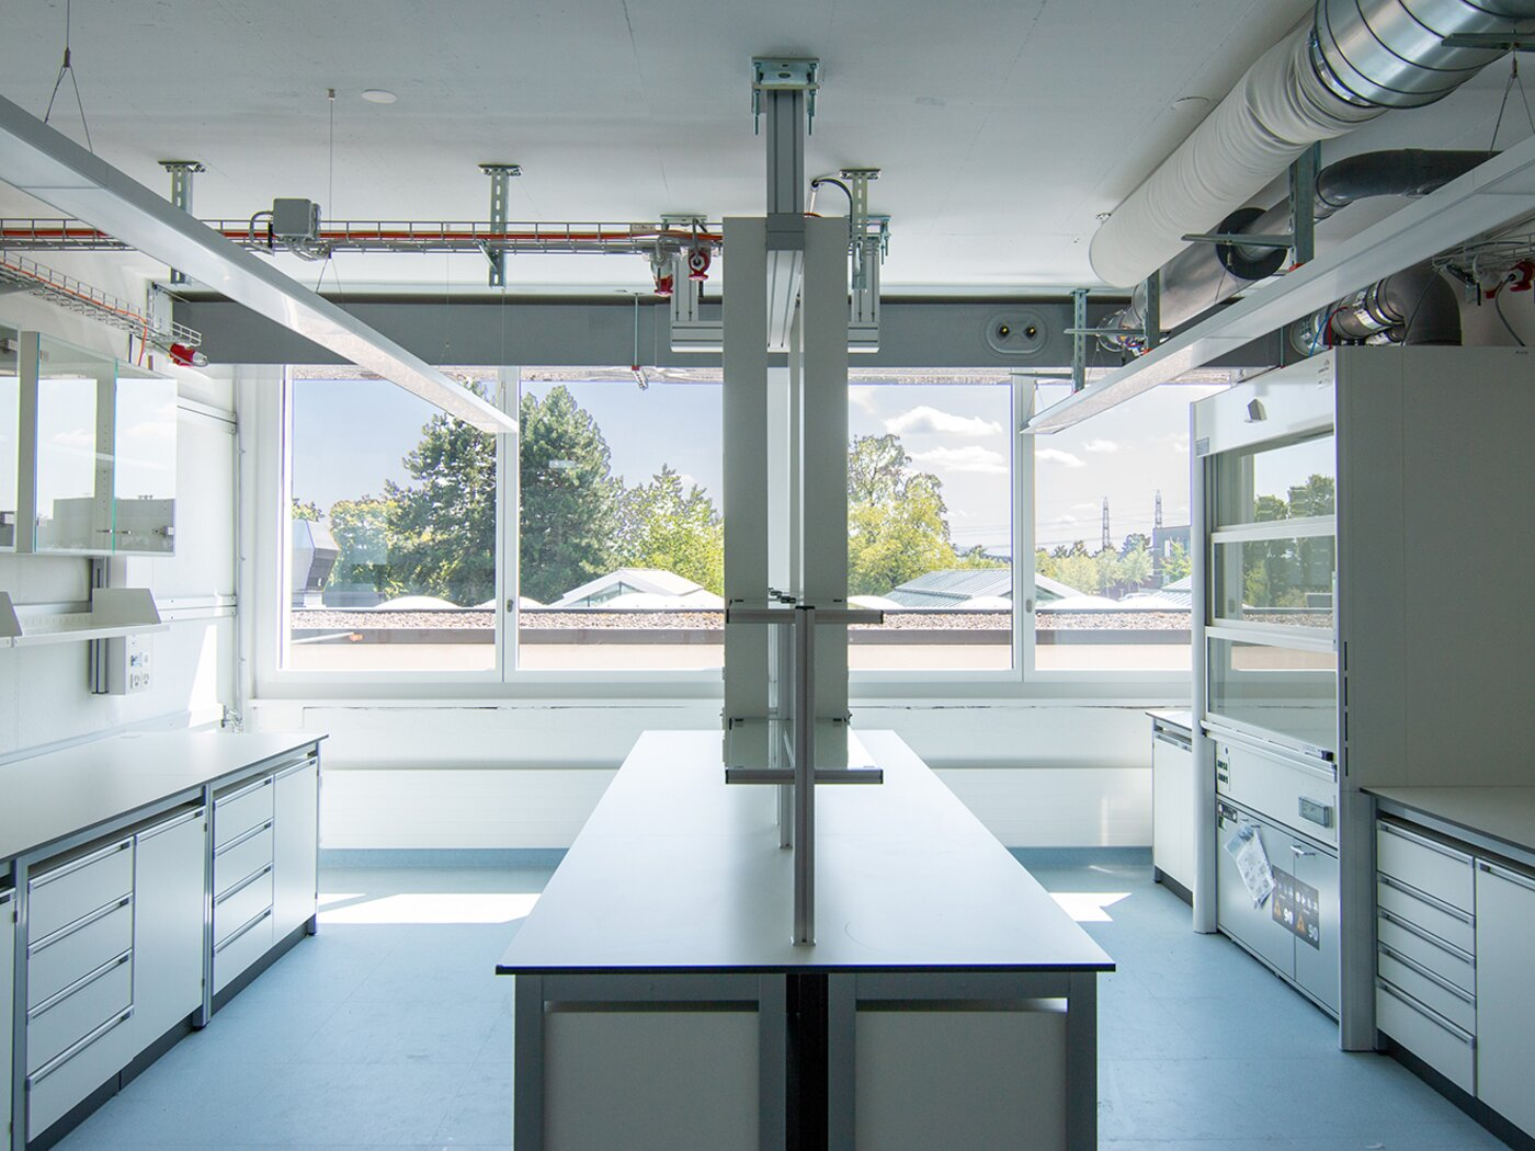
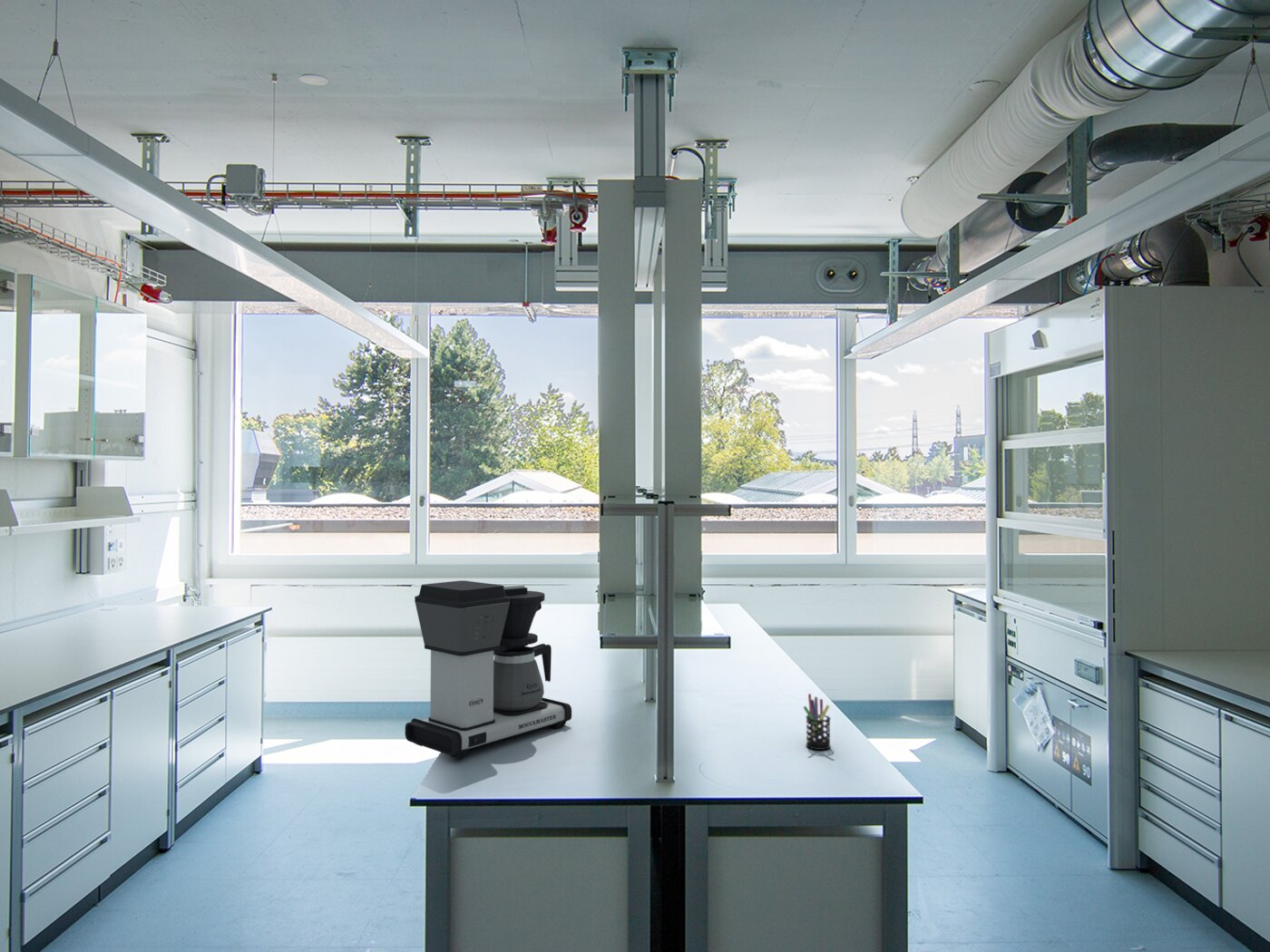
+ pen holder (815, 721)
+ coffee maker (493, 658)
